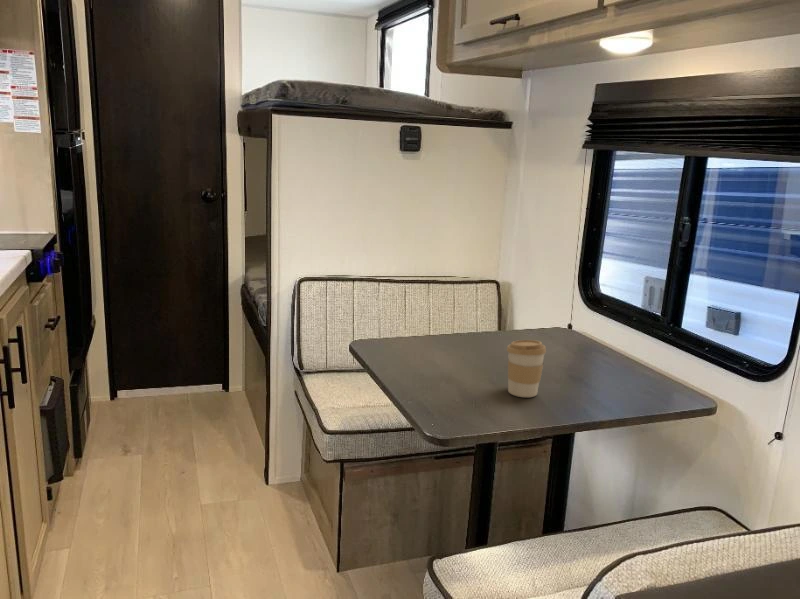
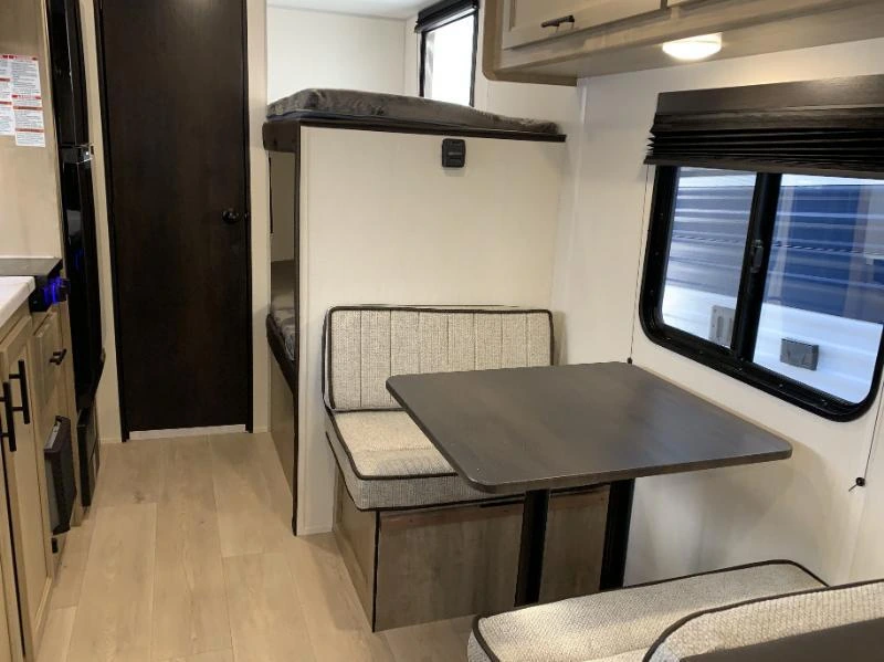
- coffee cup (524, 366)
